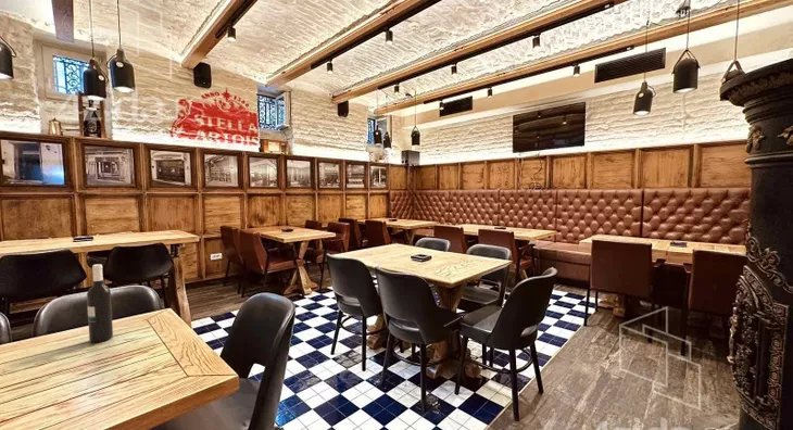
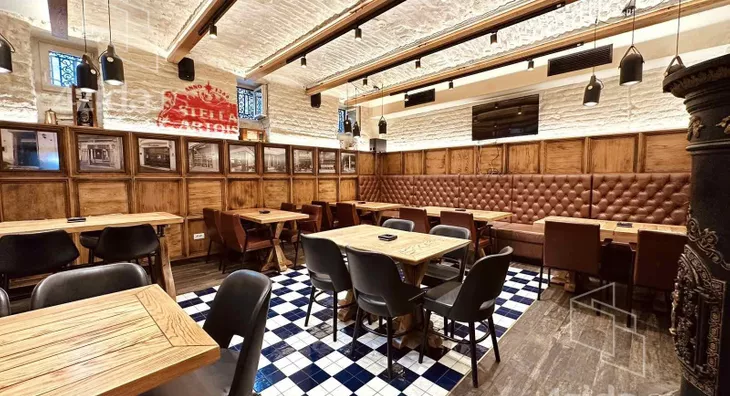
- wine bottle (99, 302)
